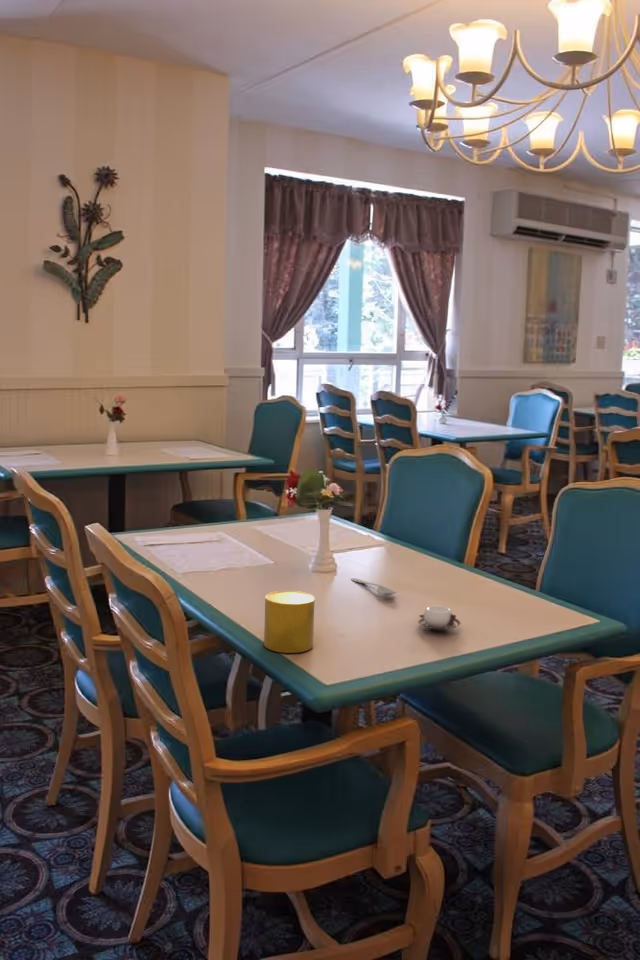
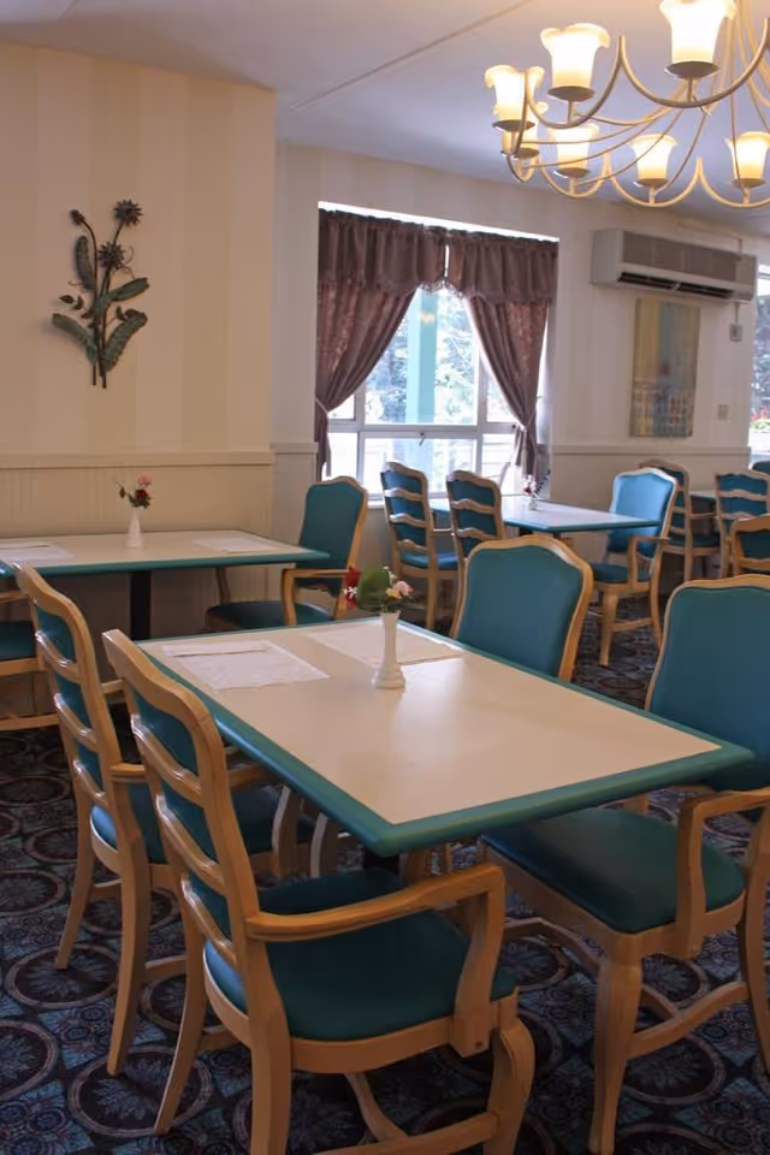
- spoon (372, 584)
- cup (438, 618)
- cup (289, 621)
